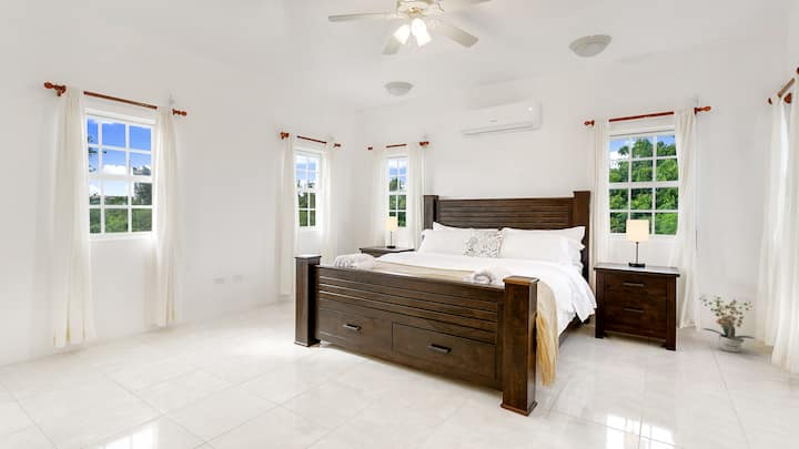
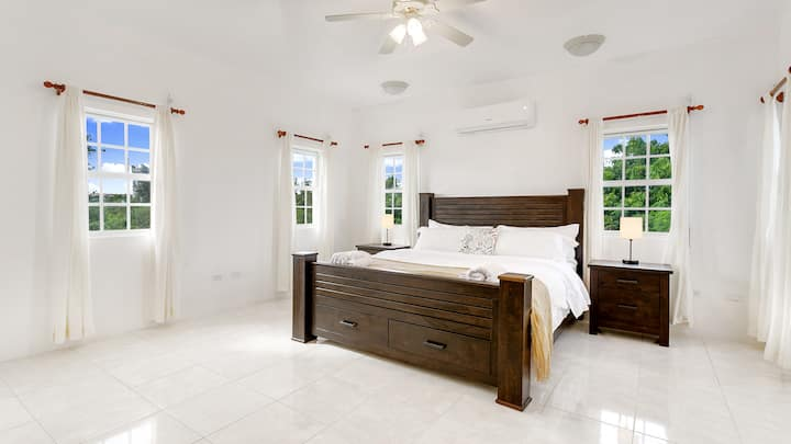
- potted plant (726, 324)
